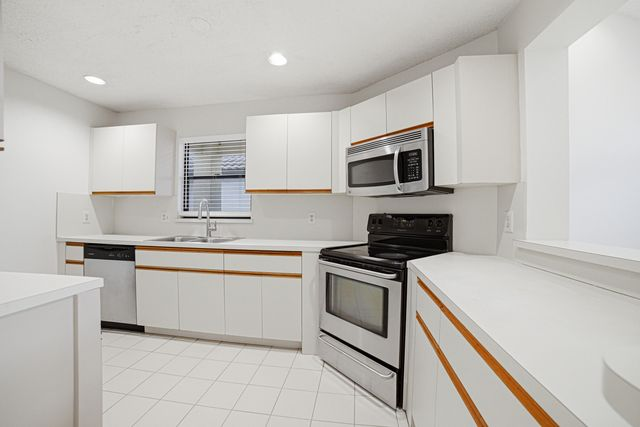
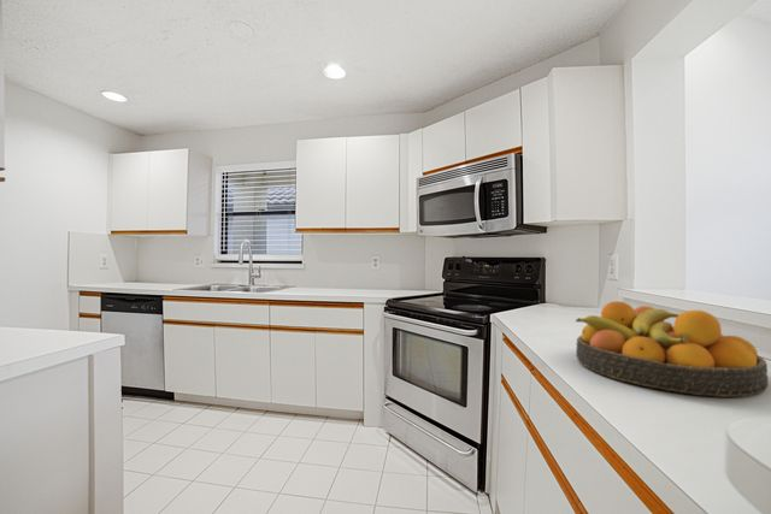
+ fruit bowl (659, 336)
